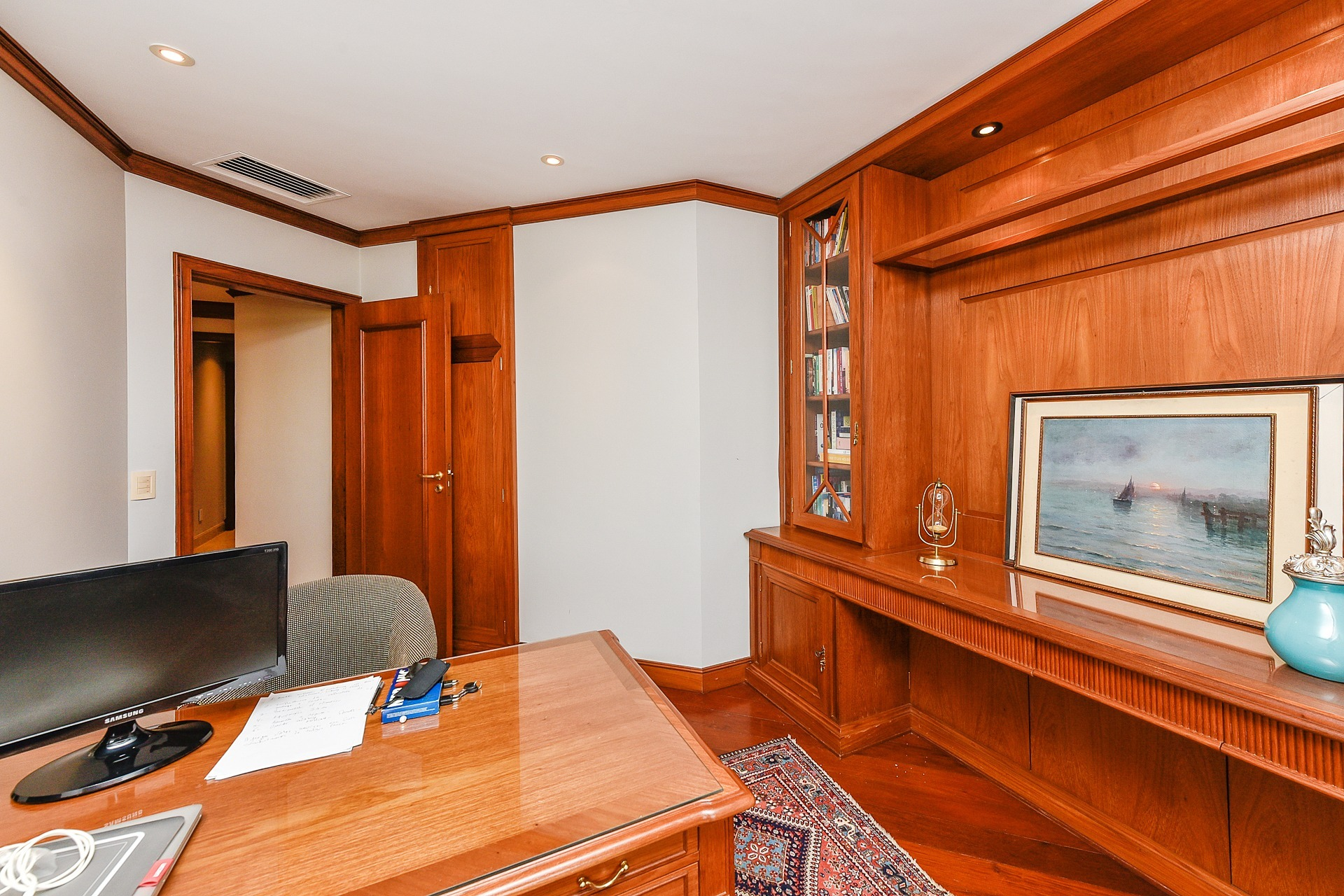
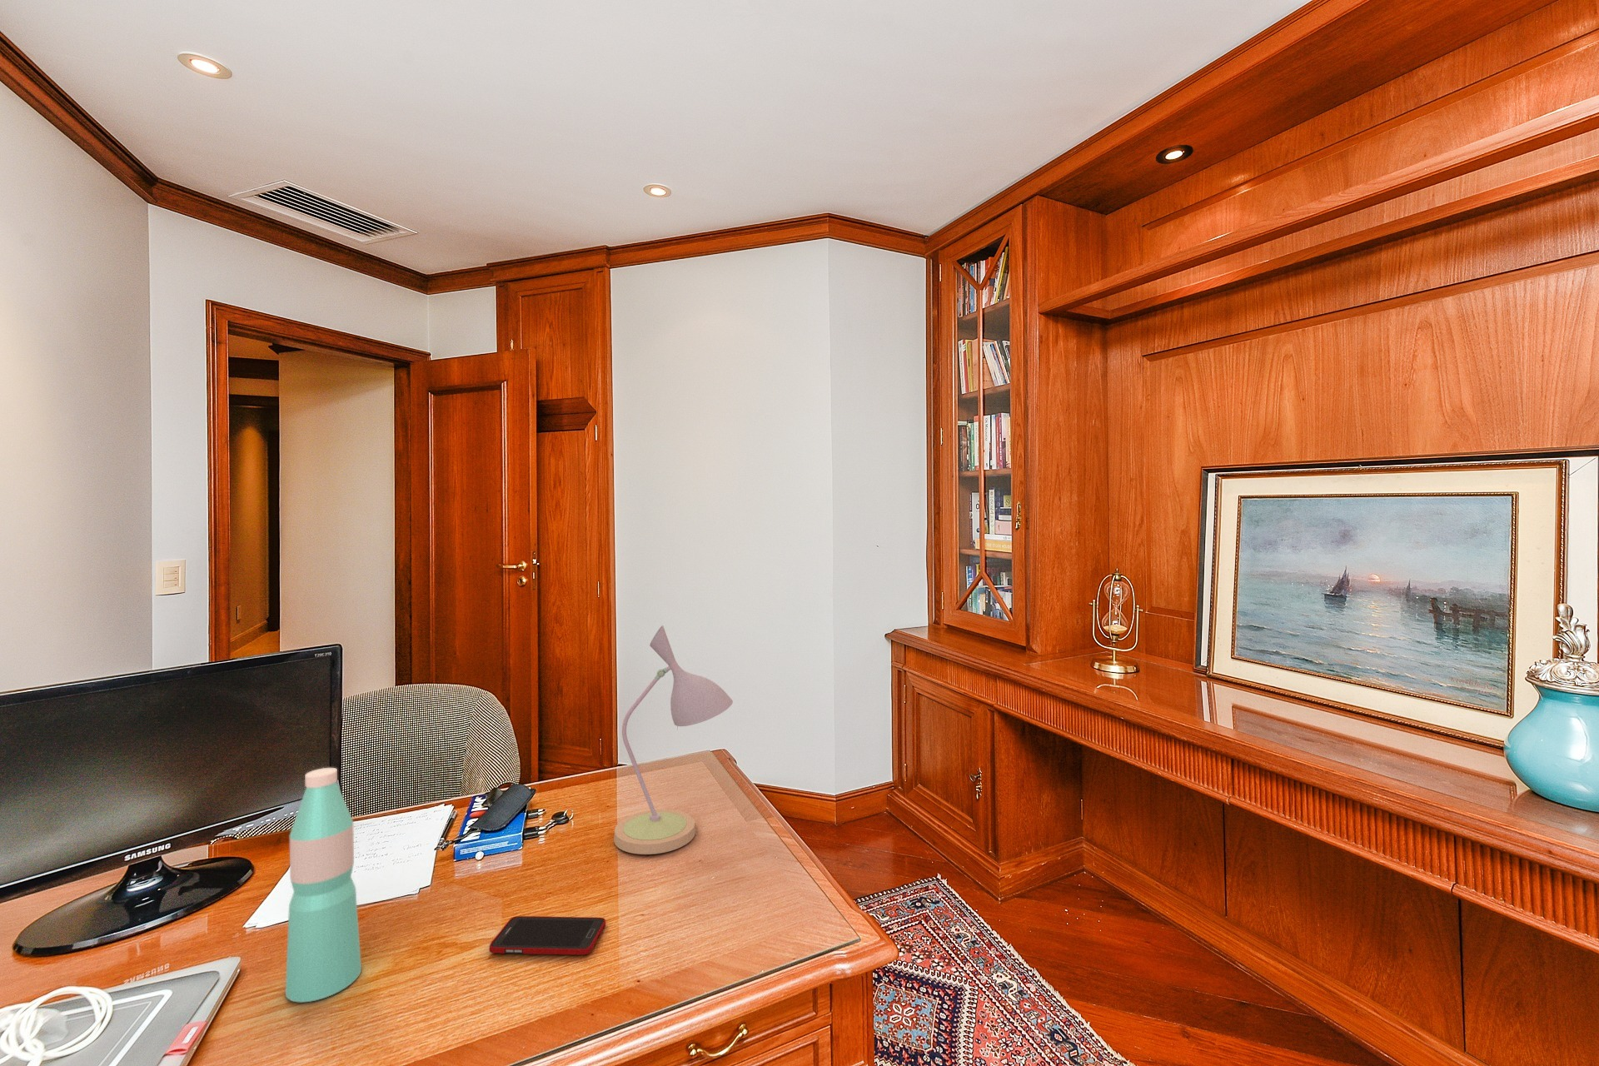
+ cell phone (548, 935)
+ water bottle (322, 876)
+ desk lamp (676, 726)
